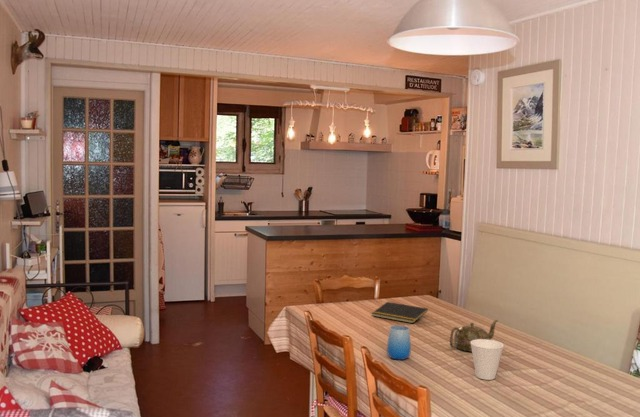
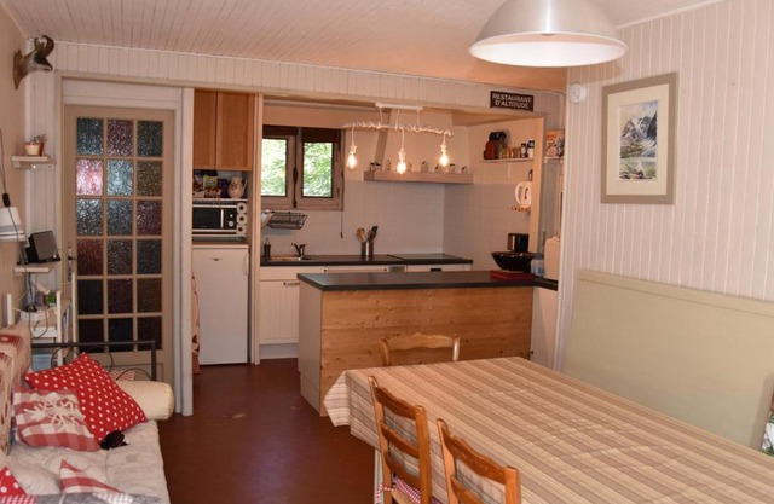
- notepad (399, 312)
- teapot (474, 334)
- cup (486, 360)
- cup (399, 342)
